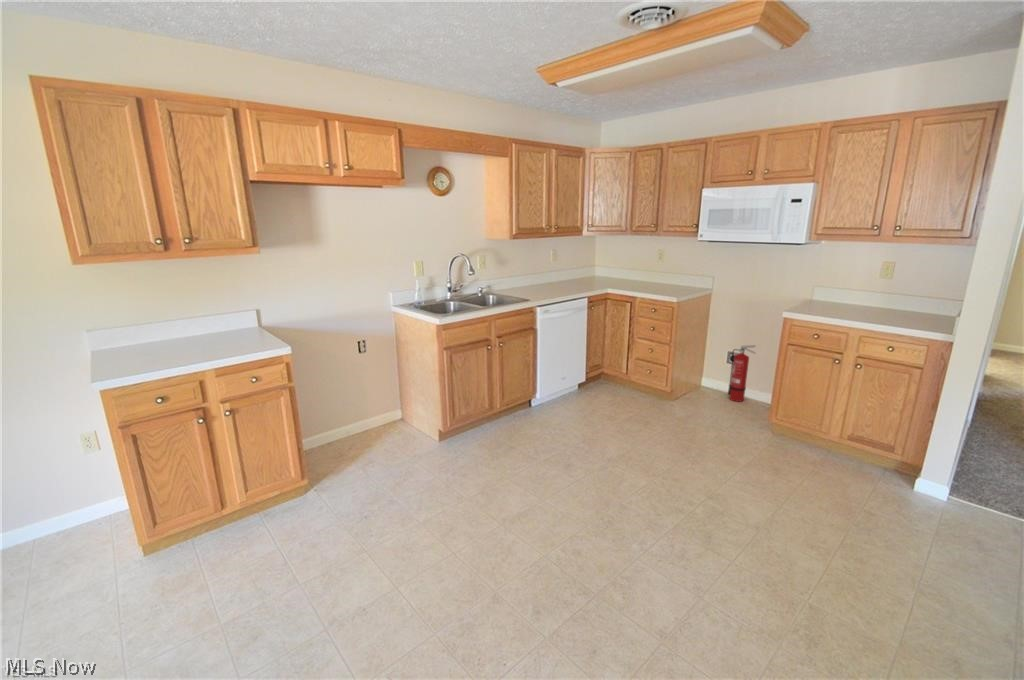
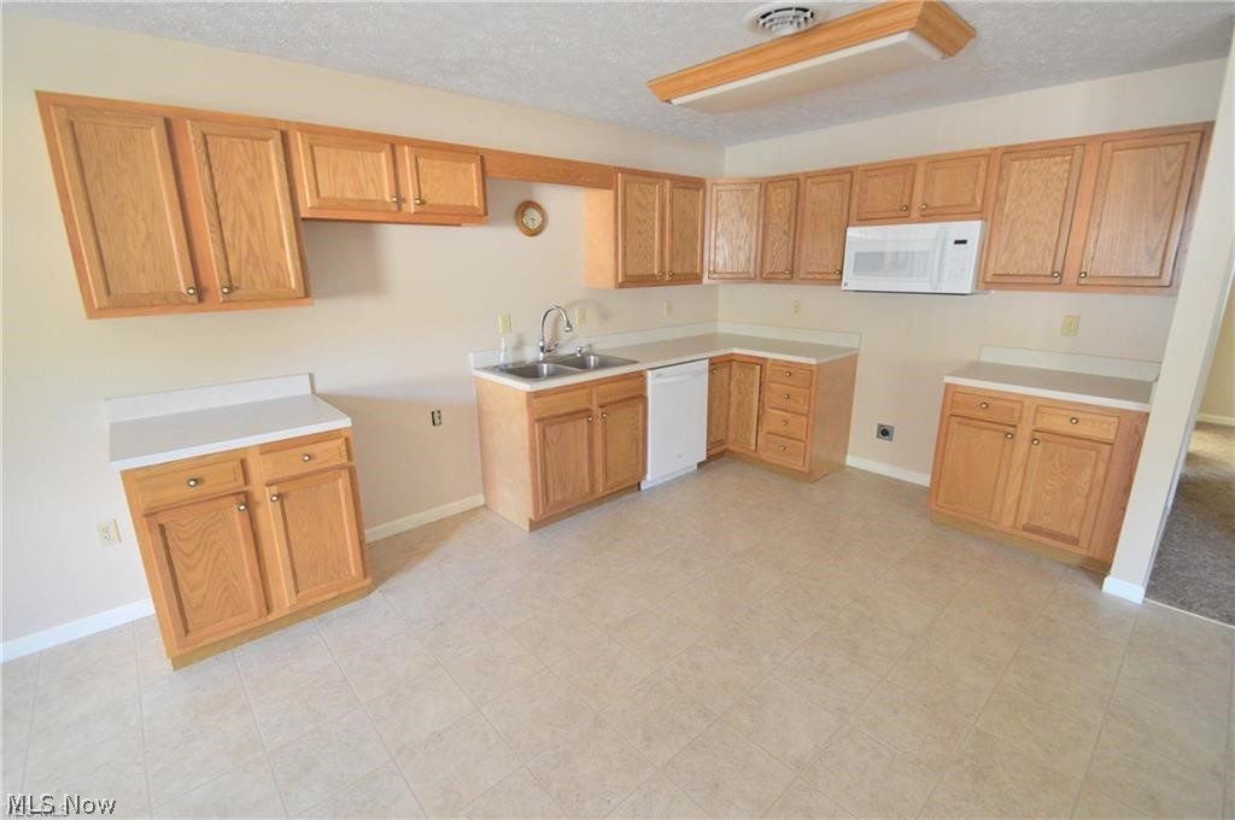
- fire extinguisher (741, 372)
